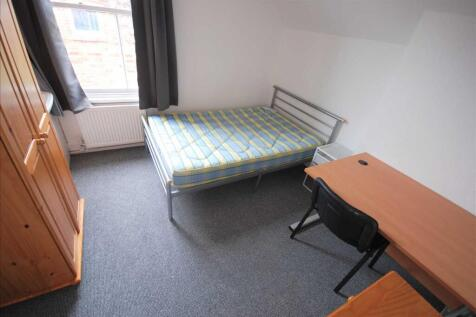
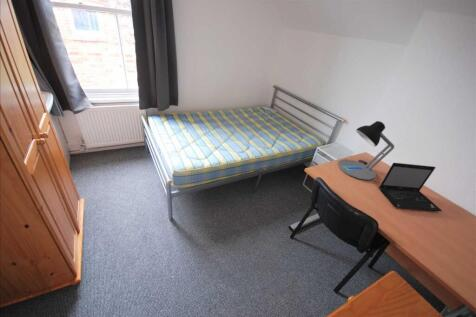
+ desk lamp (372, 145)
+ laptop (416, 187)
